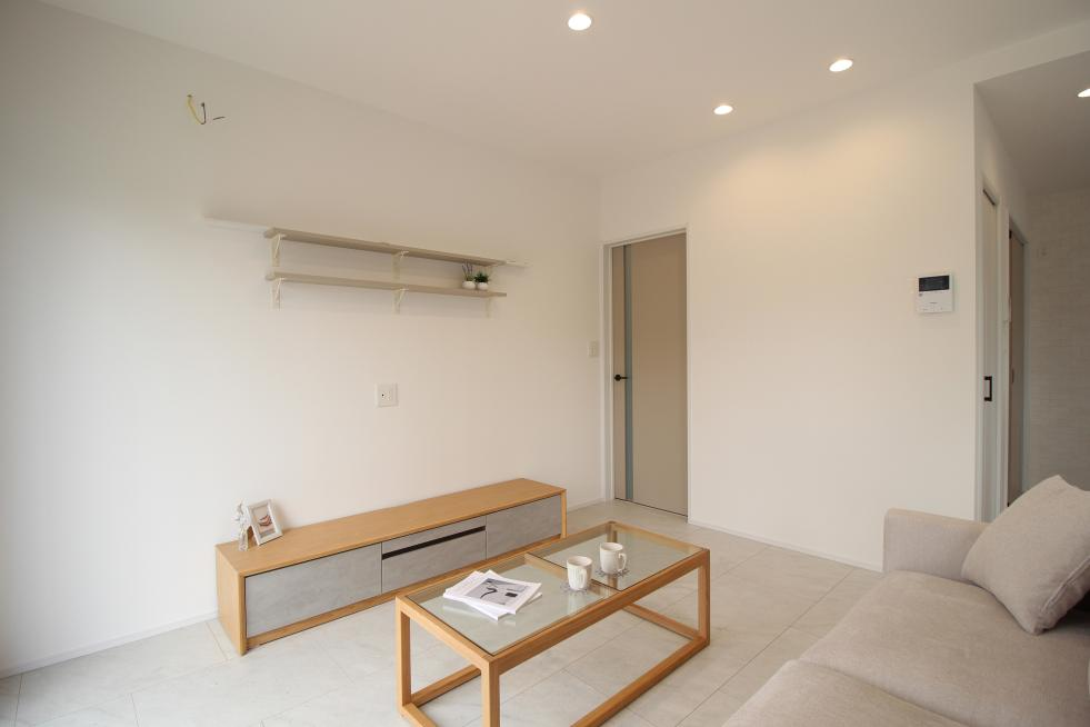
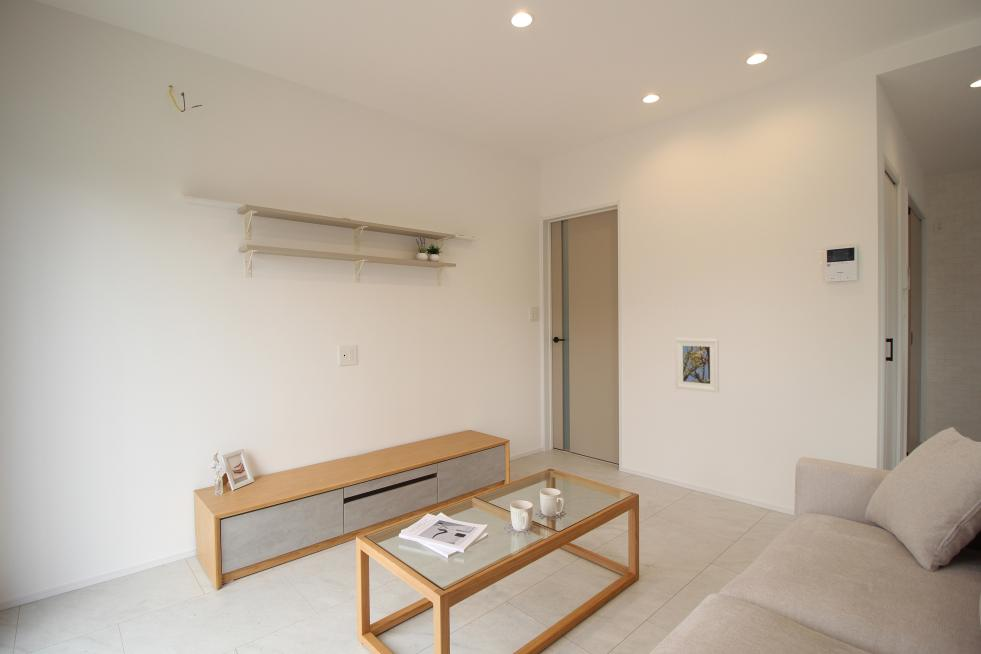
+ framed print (696, 364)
